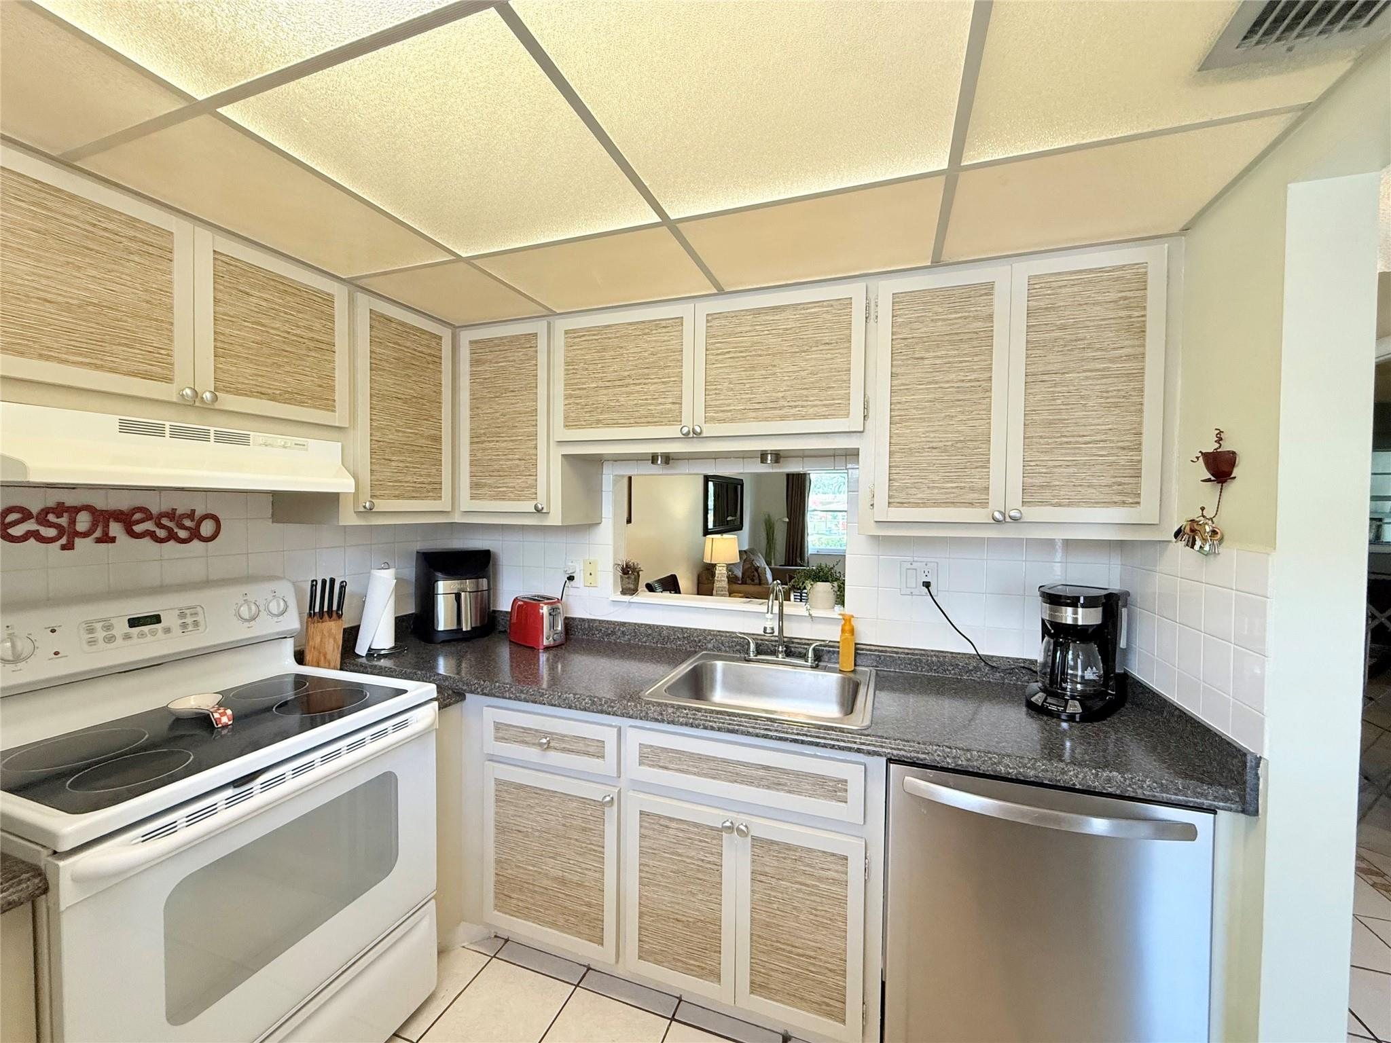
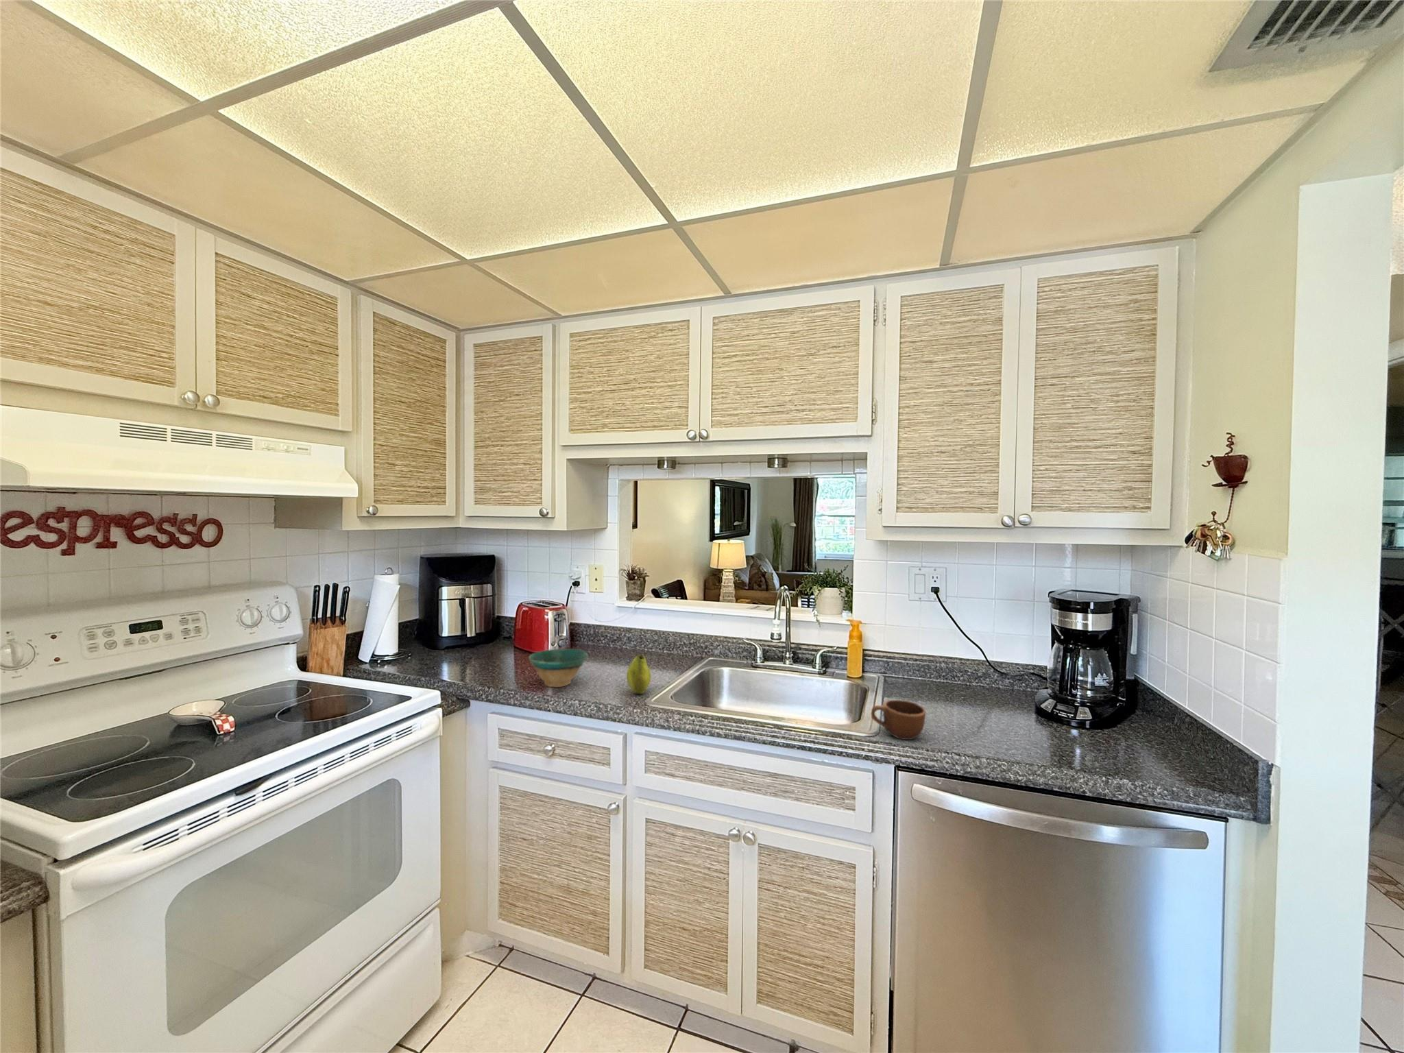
+ fruit (638, 673)
+ mug (901, 720)
+ bowl (558, 668)
